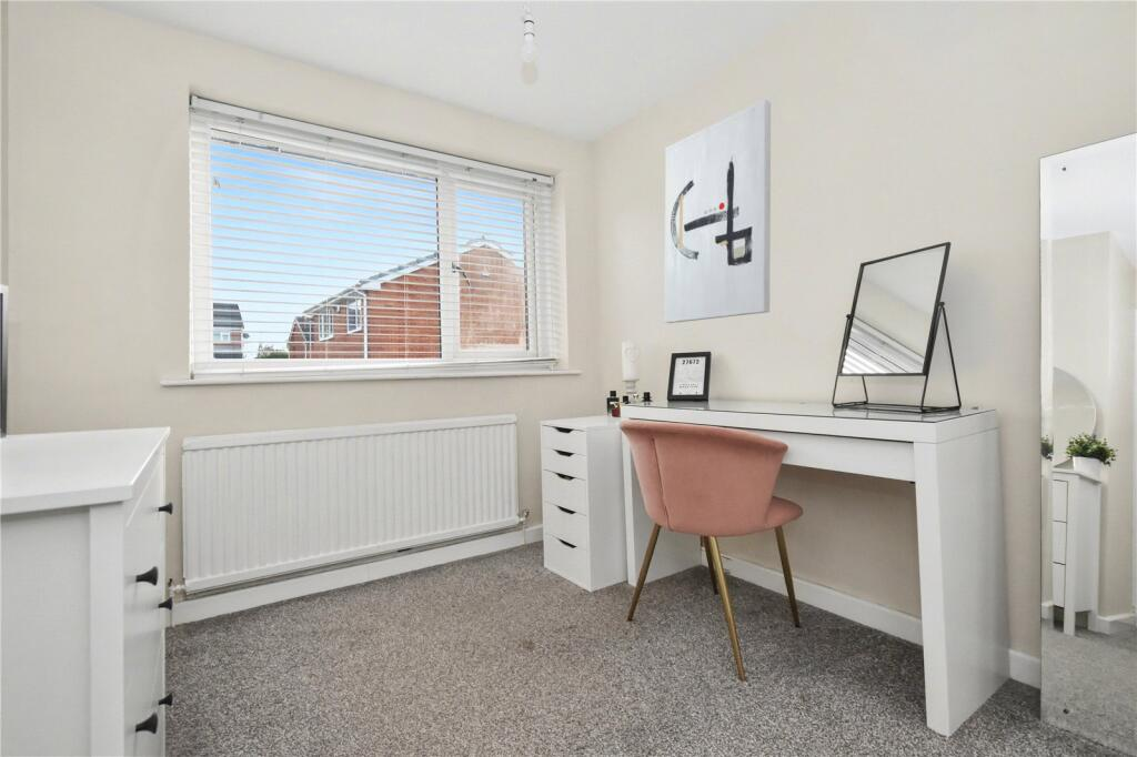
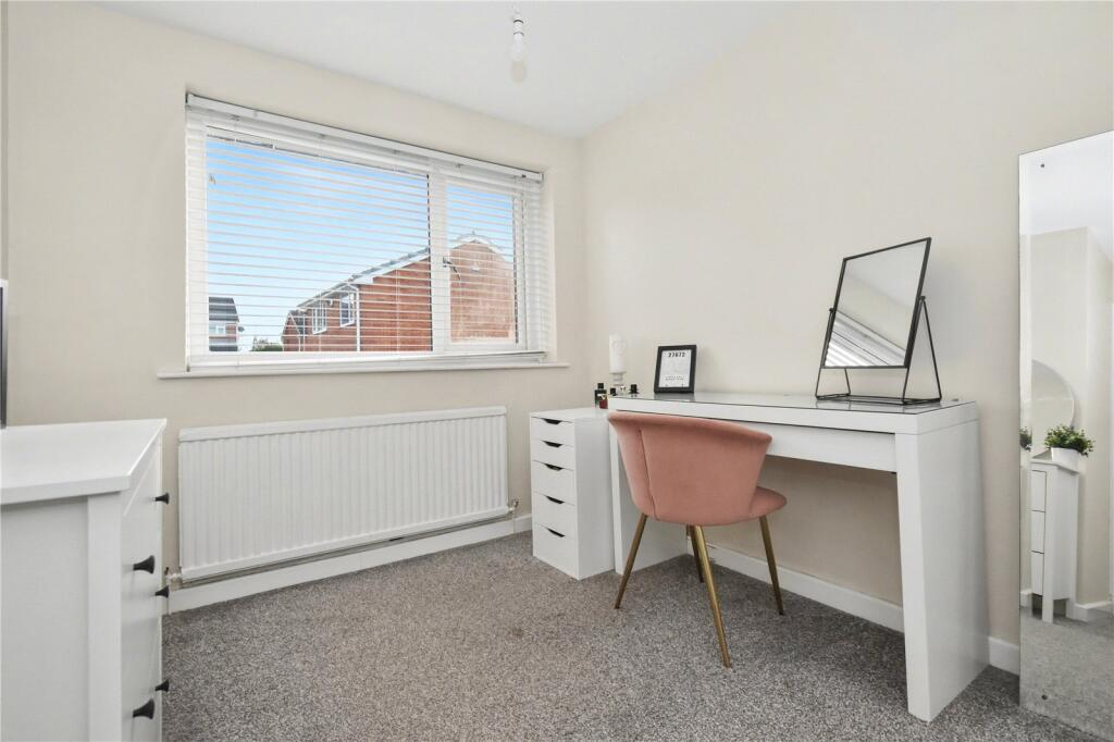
- wall art (713, 222)
